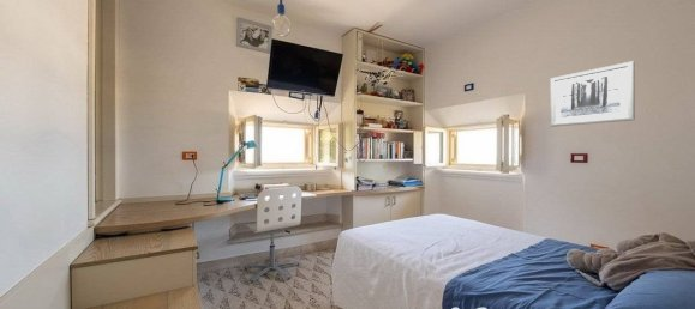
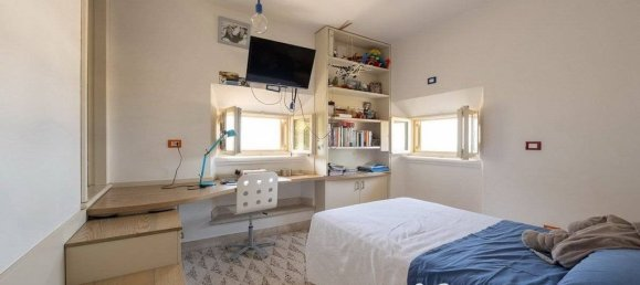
- wall art (588, 97)
